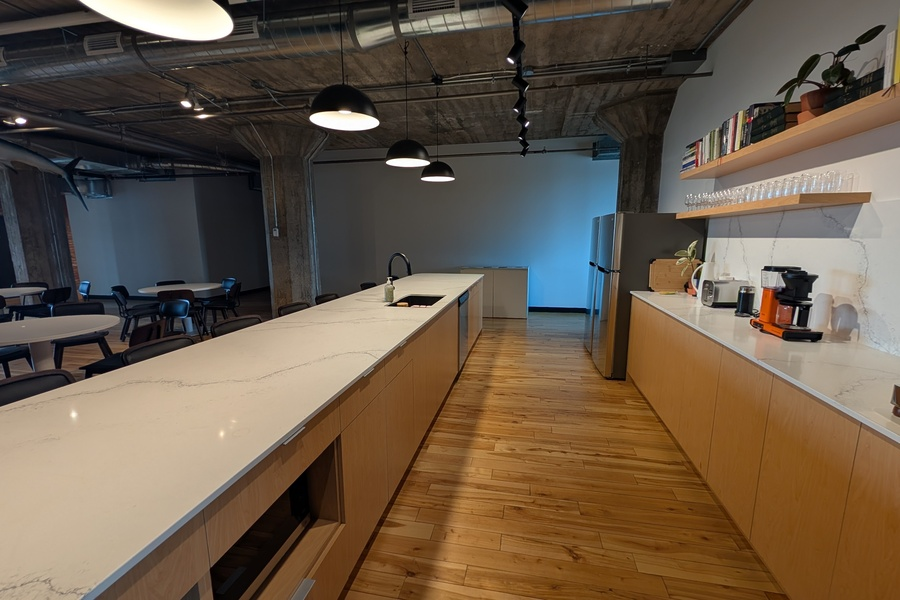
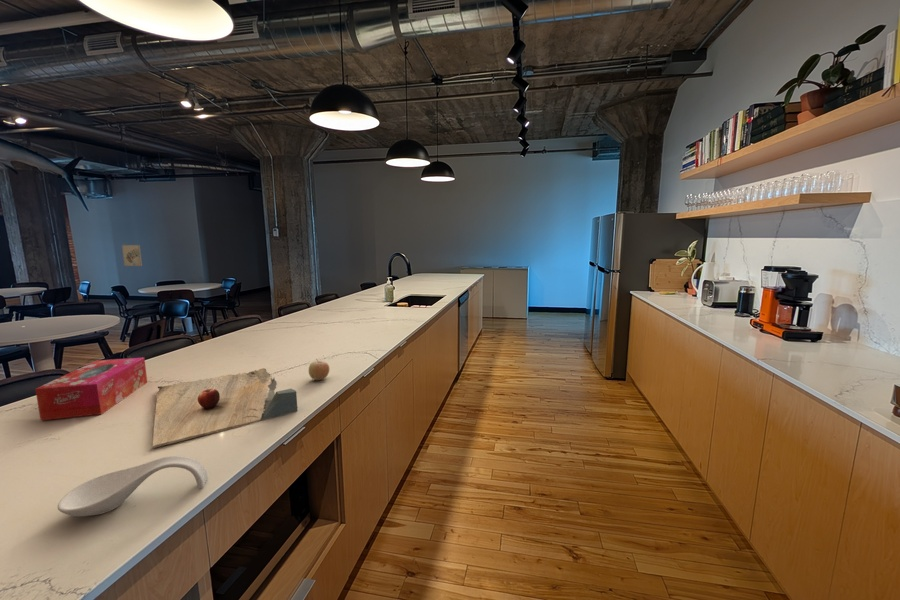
+ spoon rest (137, 481)
+ fruit (318, 368)
+ wall art (131, 255)
+ tissue box (98, 385)
+ cutting board (221, 390)
